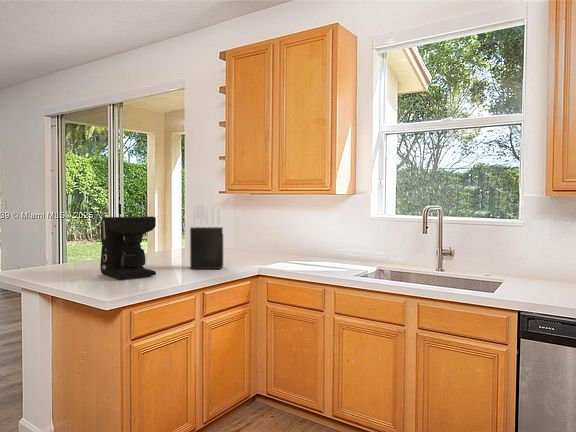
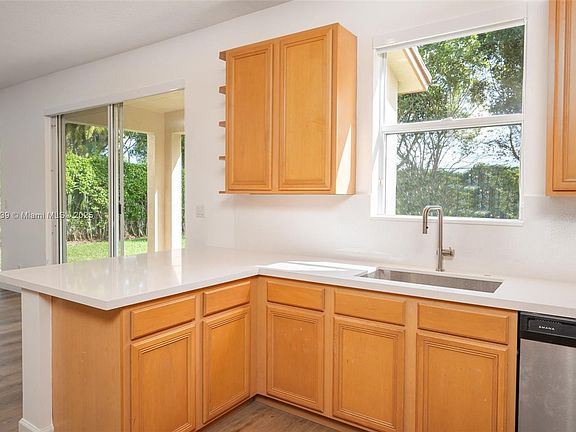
- knife block (207, 237)
- coffee maker (128, 245)
